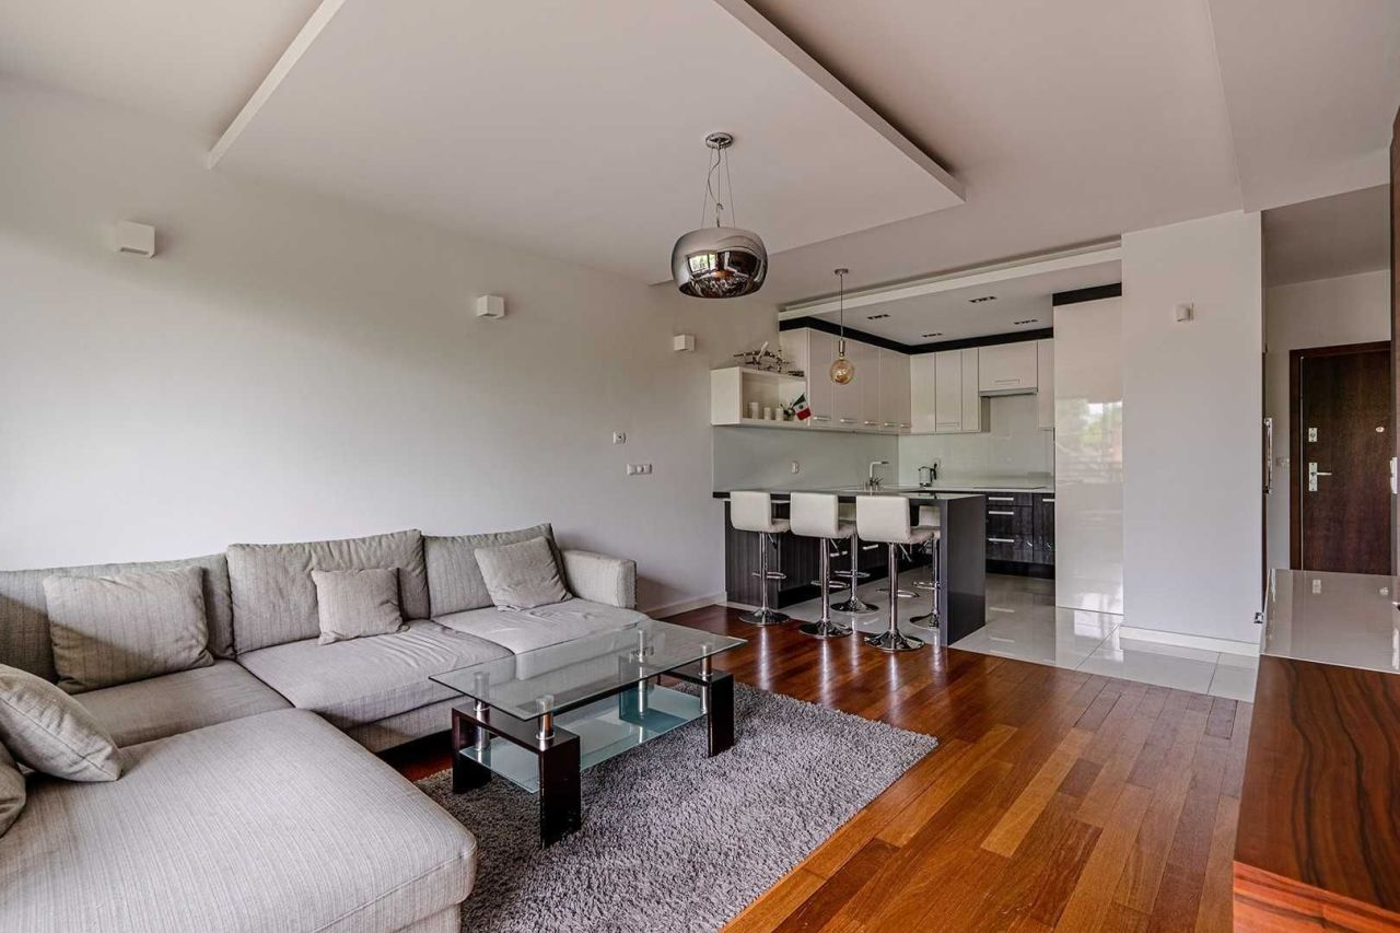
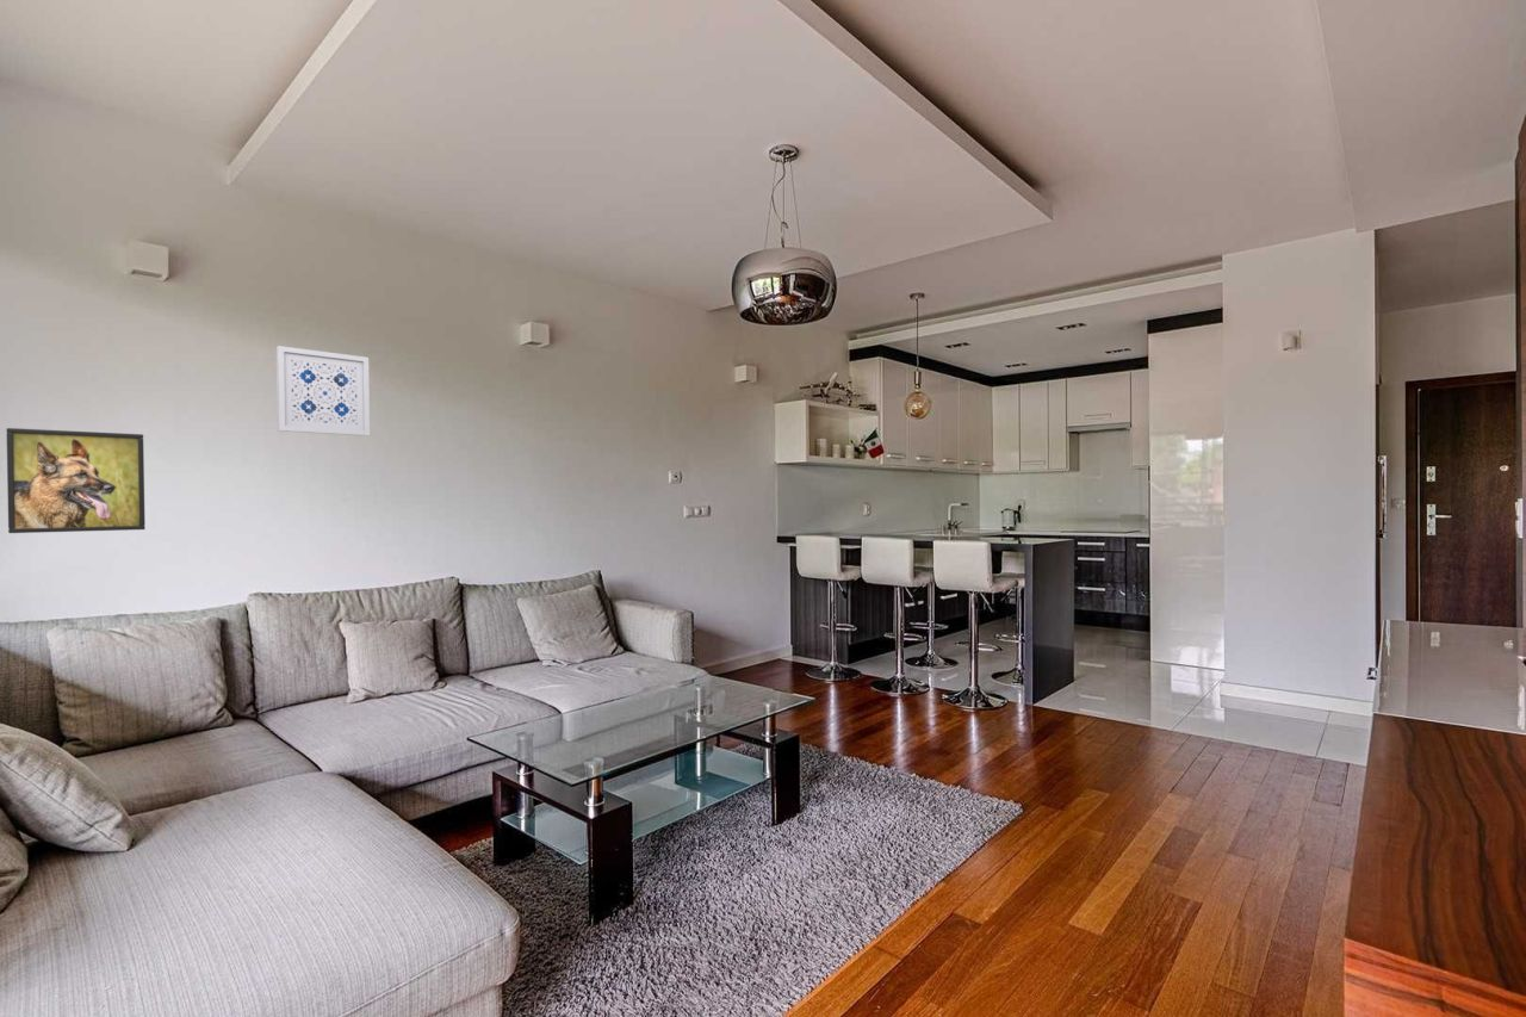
+ wall art (324, 392)
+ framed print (79, 480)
